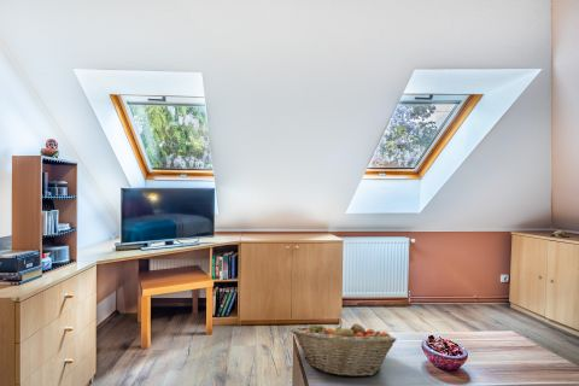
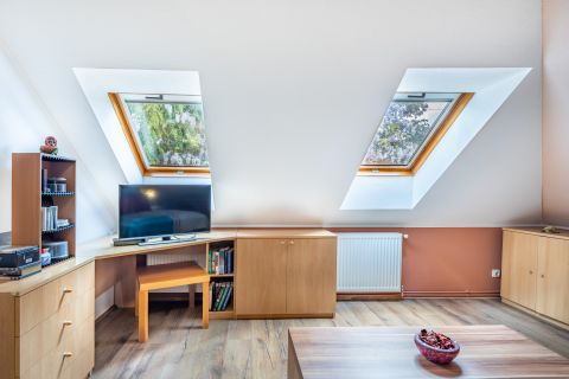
- fruit basket (341, 341)
